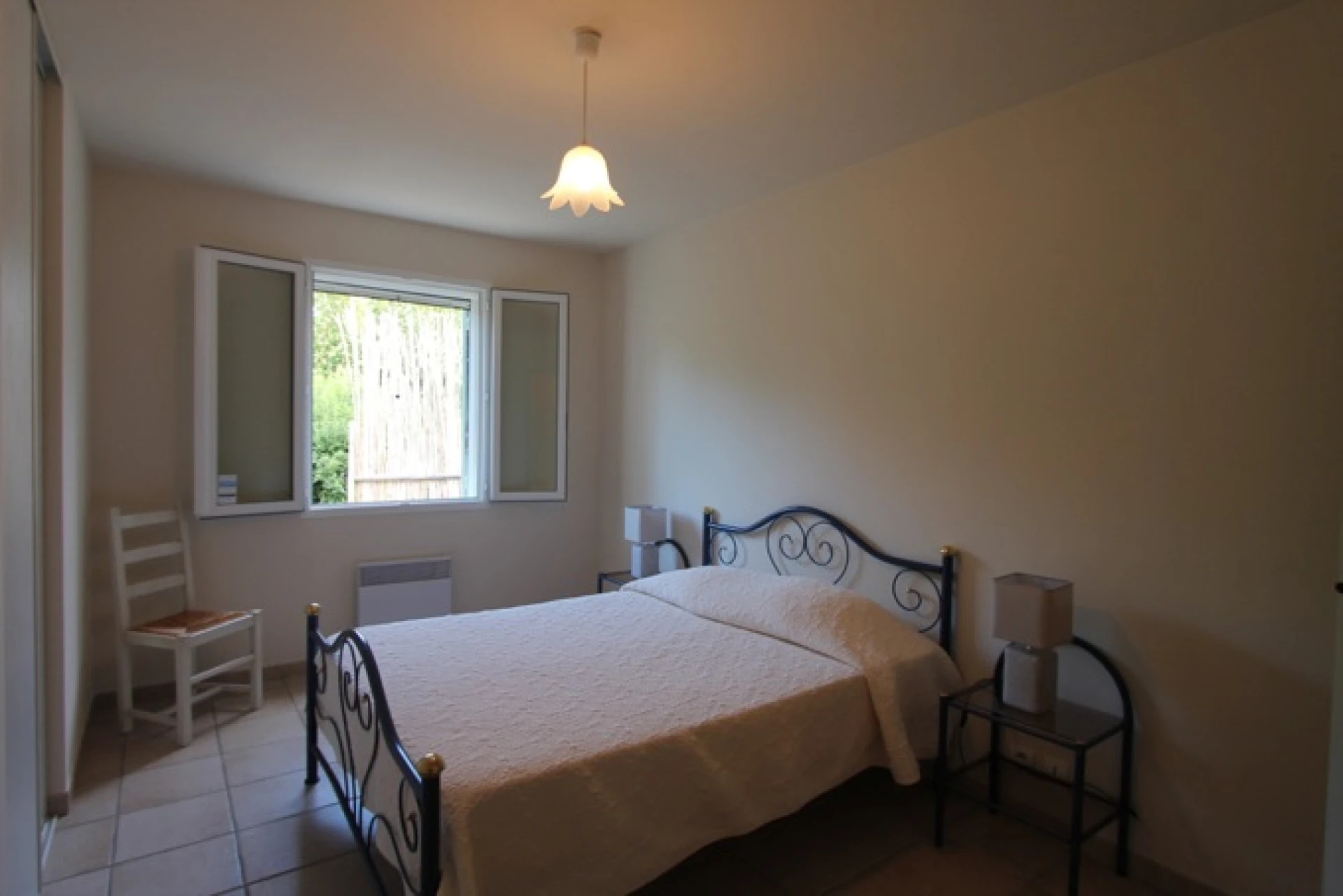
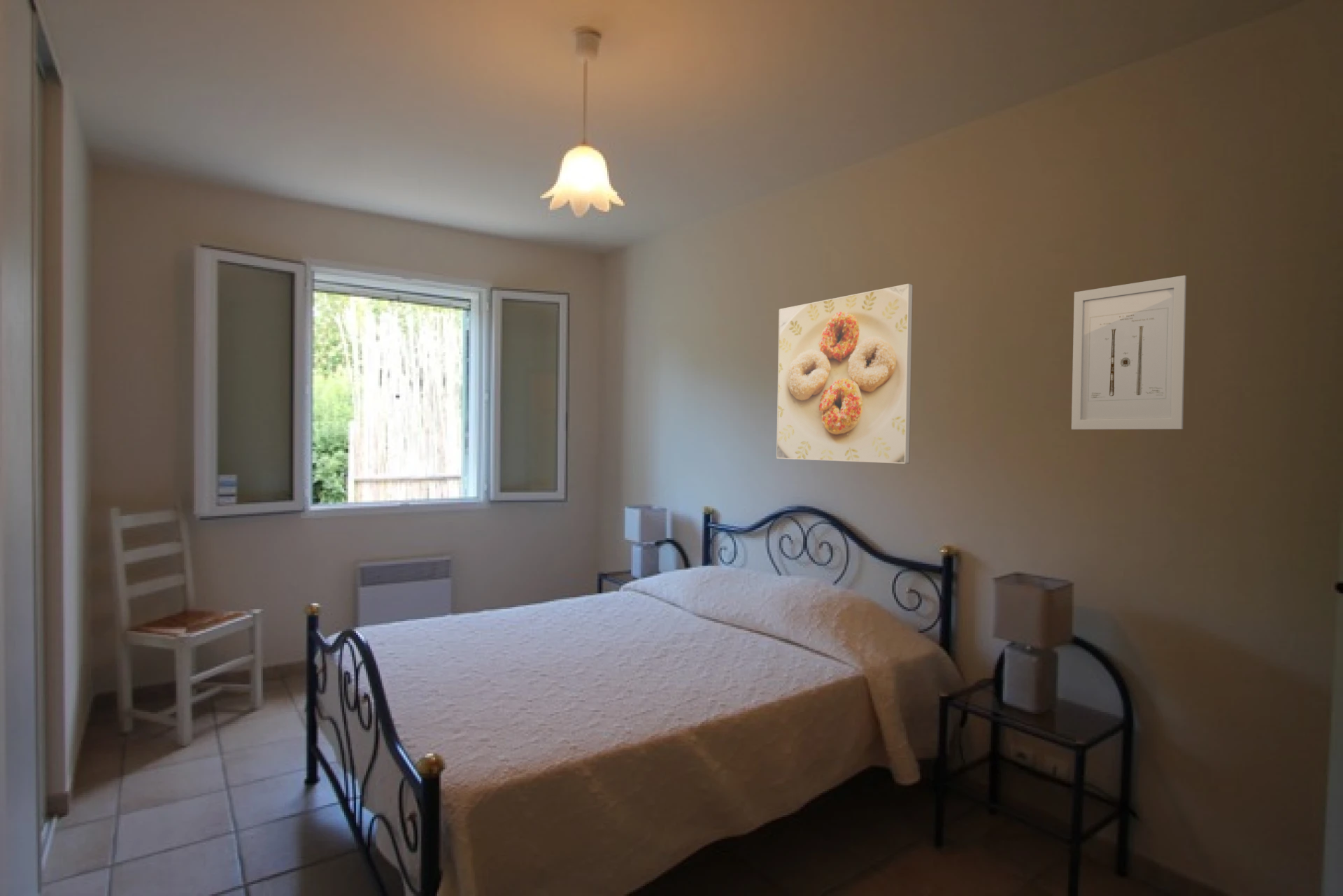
+ wall art (1125, 357)
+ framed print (838, 379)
